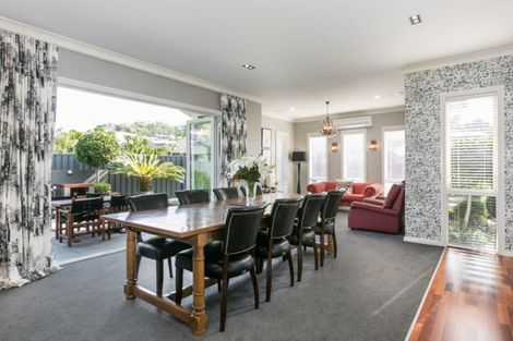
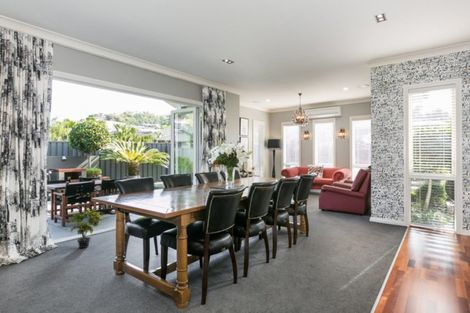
+ potted plant (86, 227)
